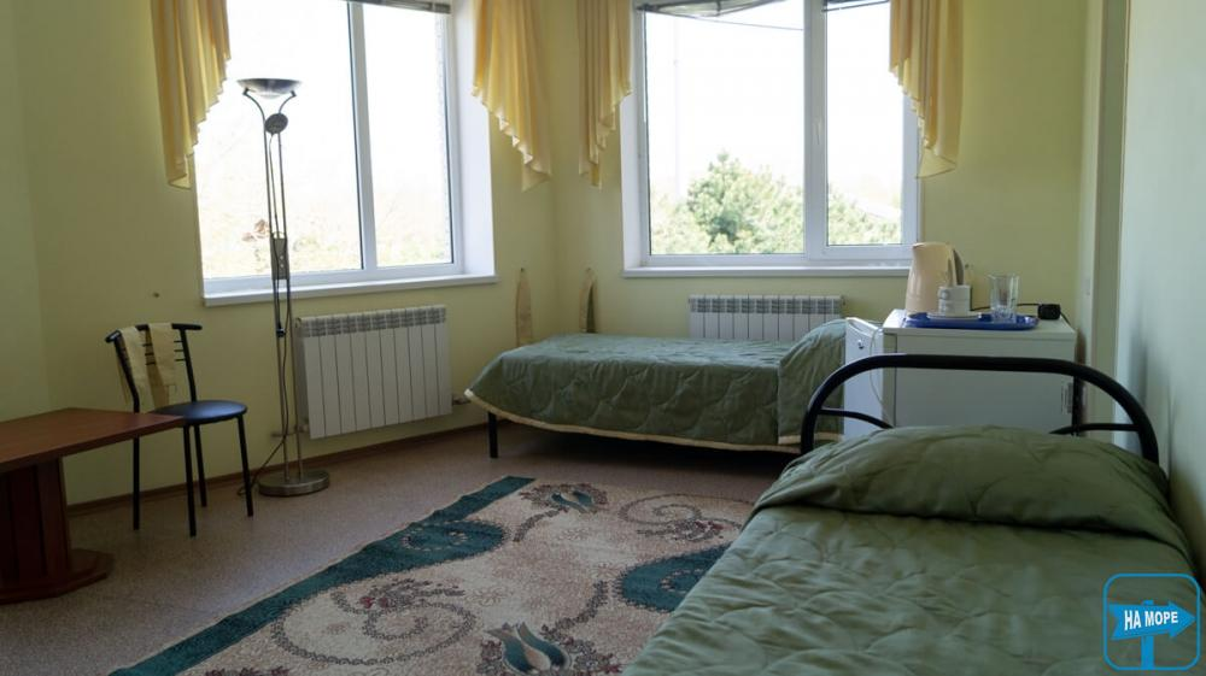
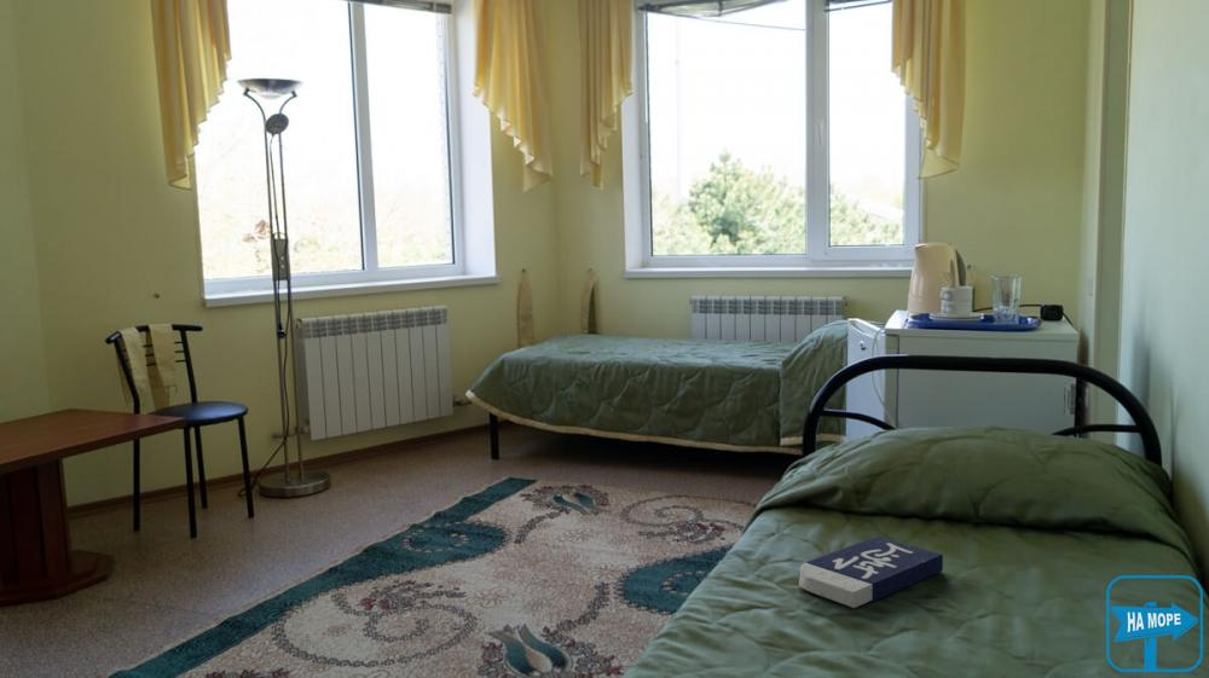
+ book (866, 569)
